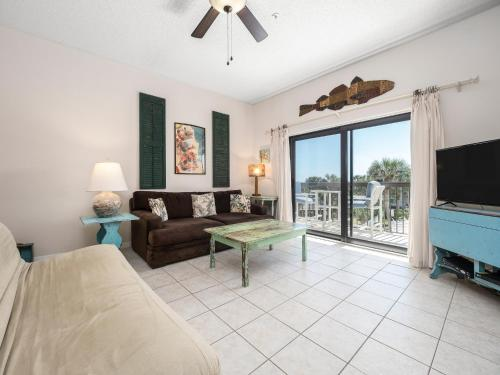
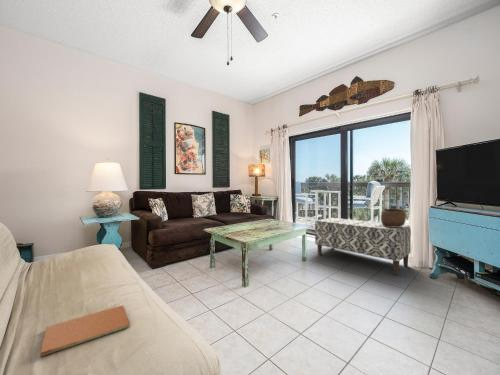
+ clay pot (393, 217)
+ bench (359, 241)
+ book (88, 326)
